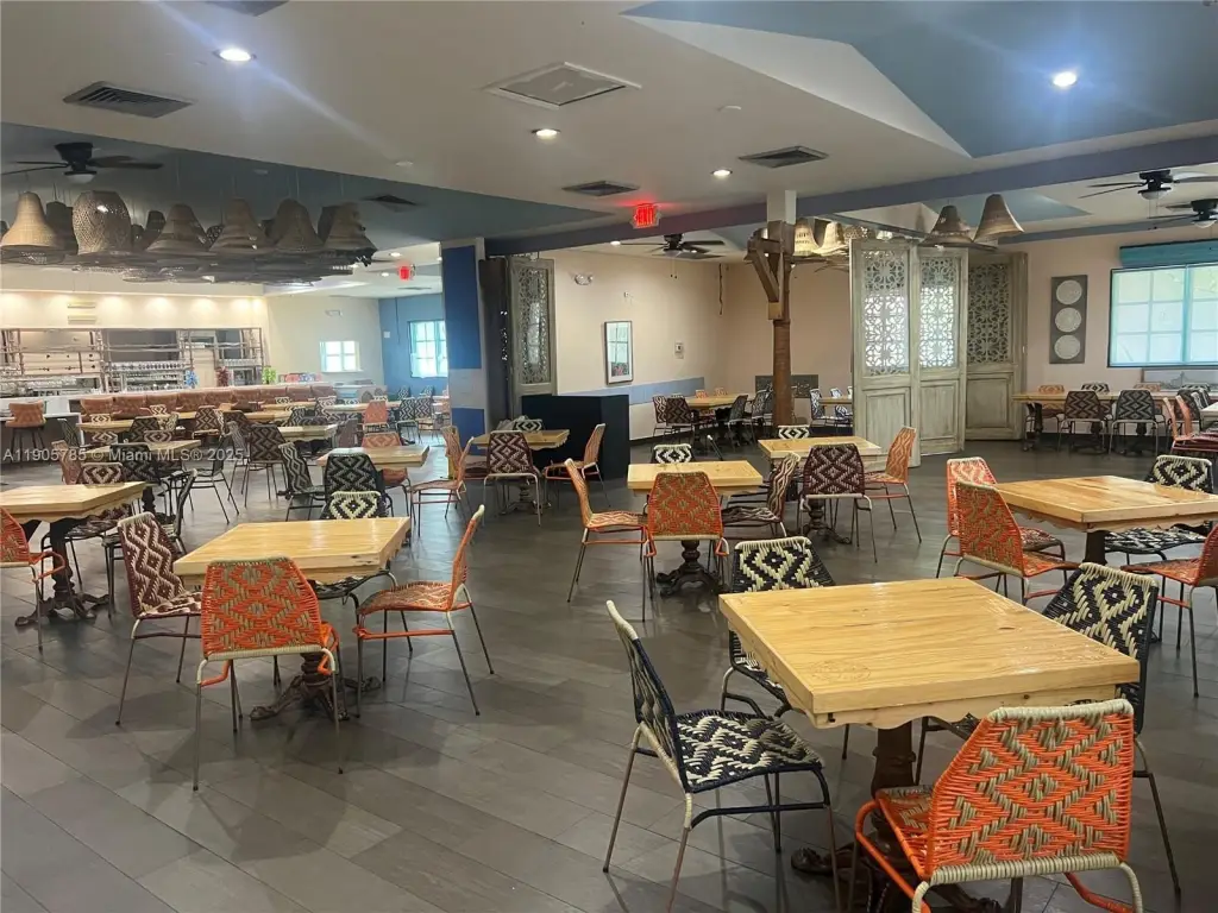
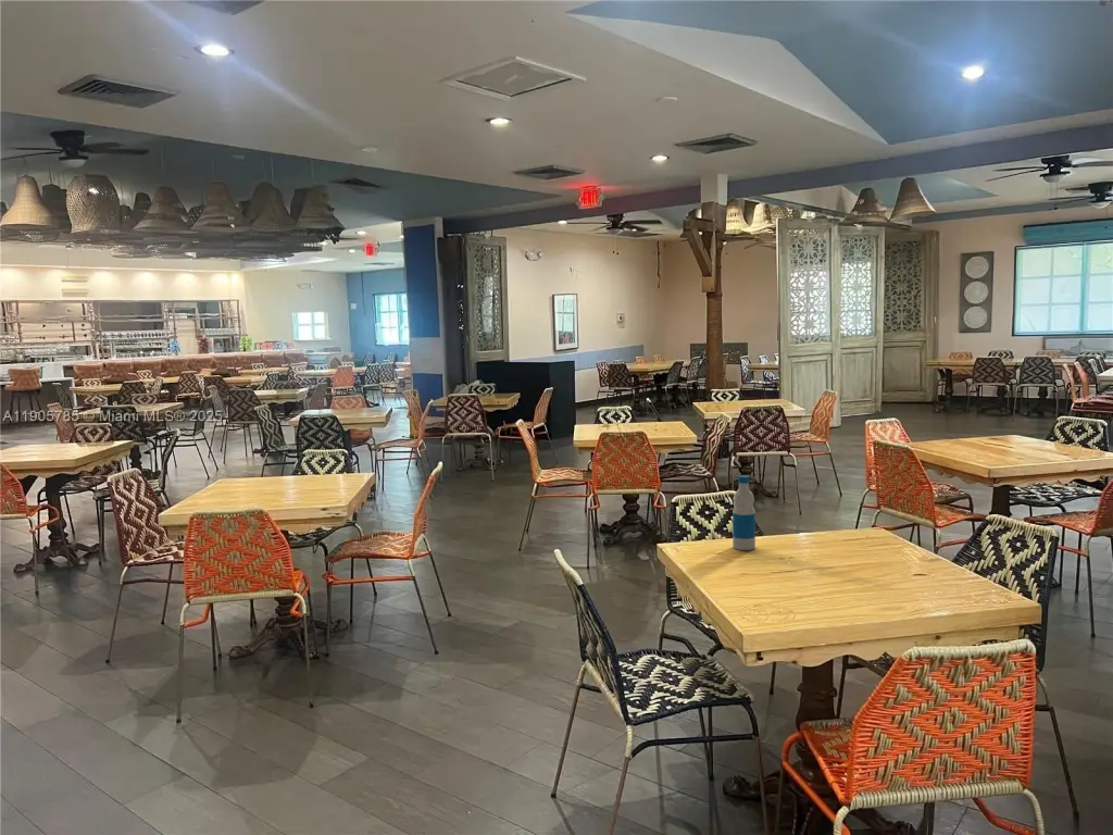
+ bottle (743, 511)
